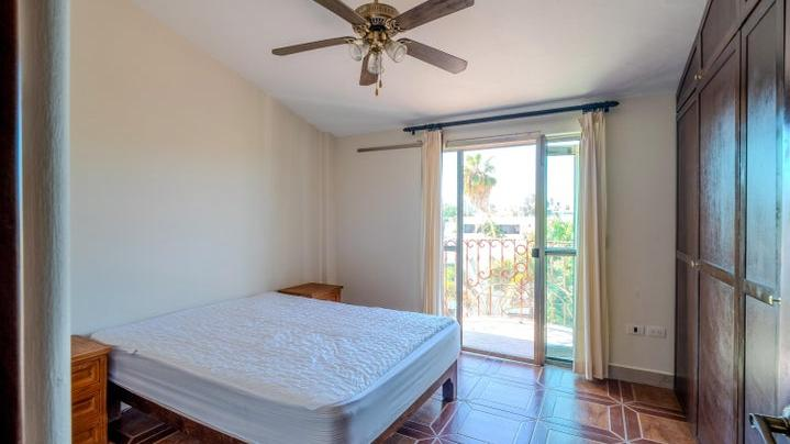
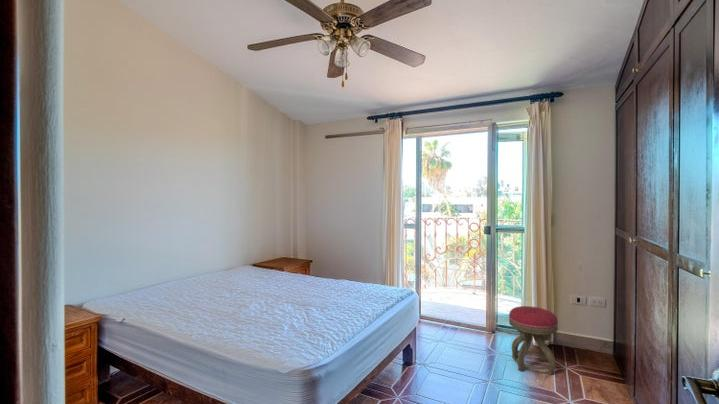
+ stool (532, 337)
